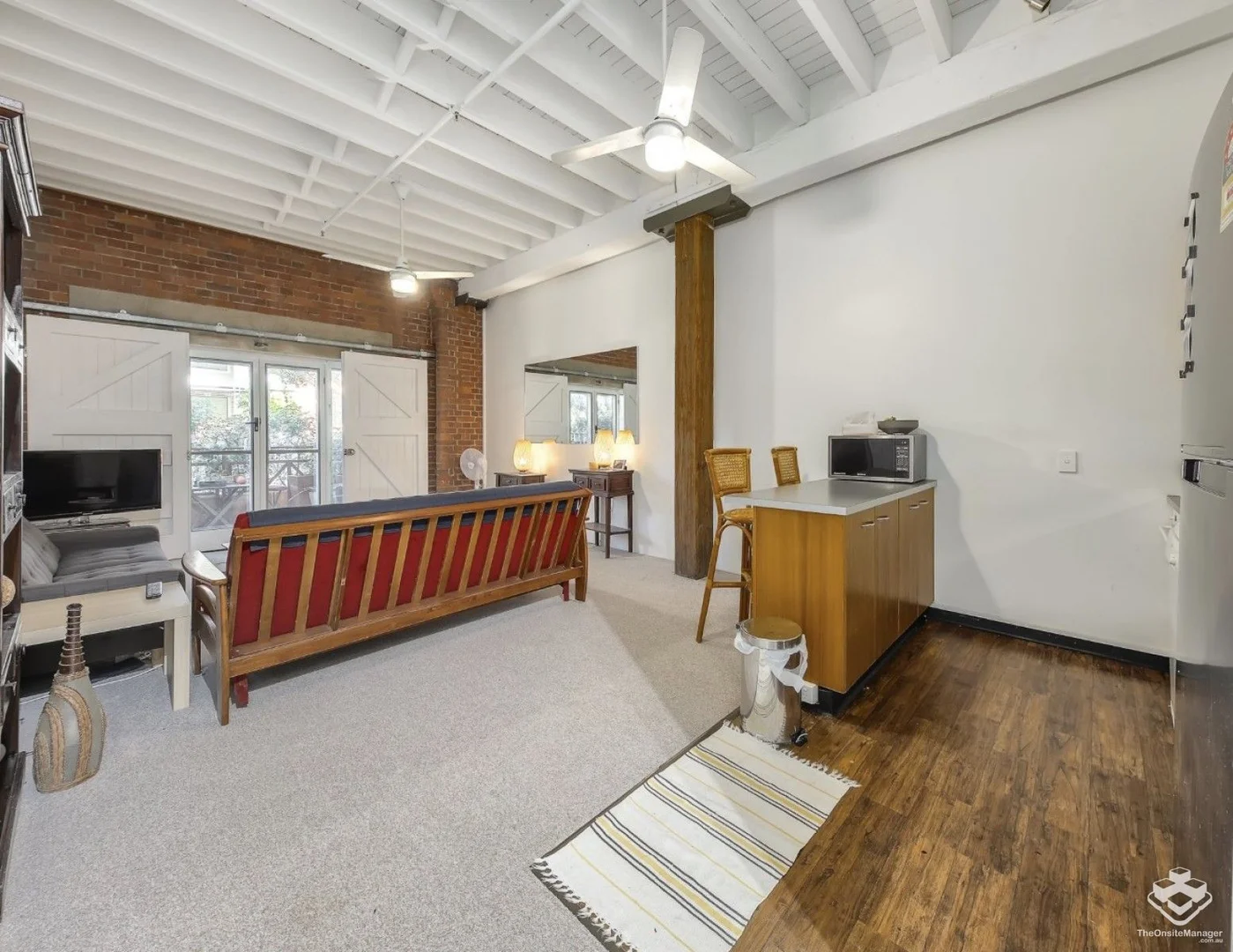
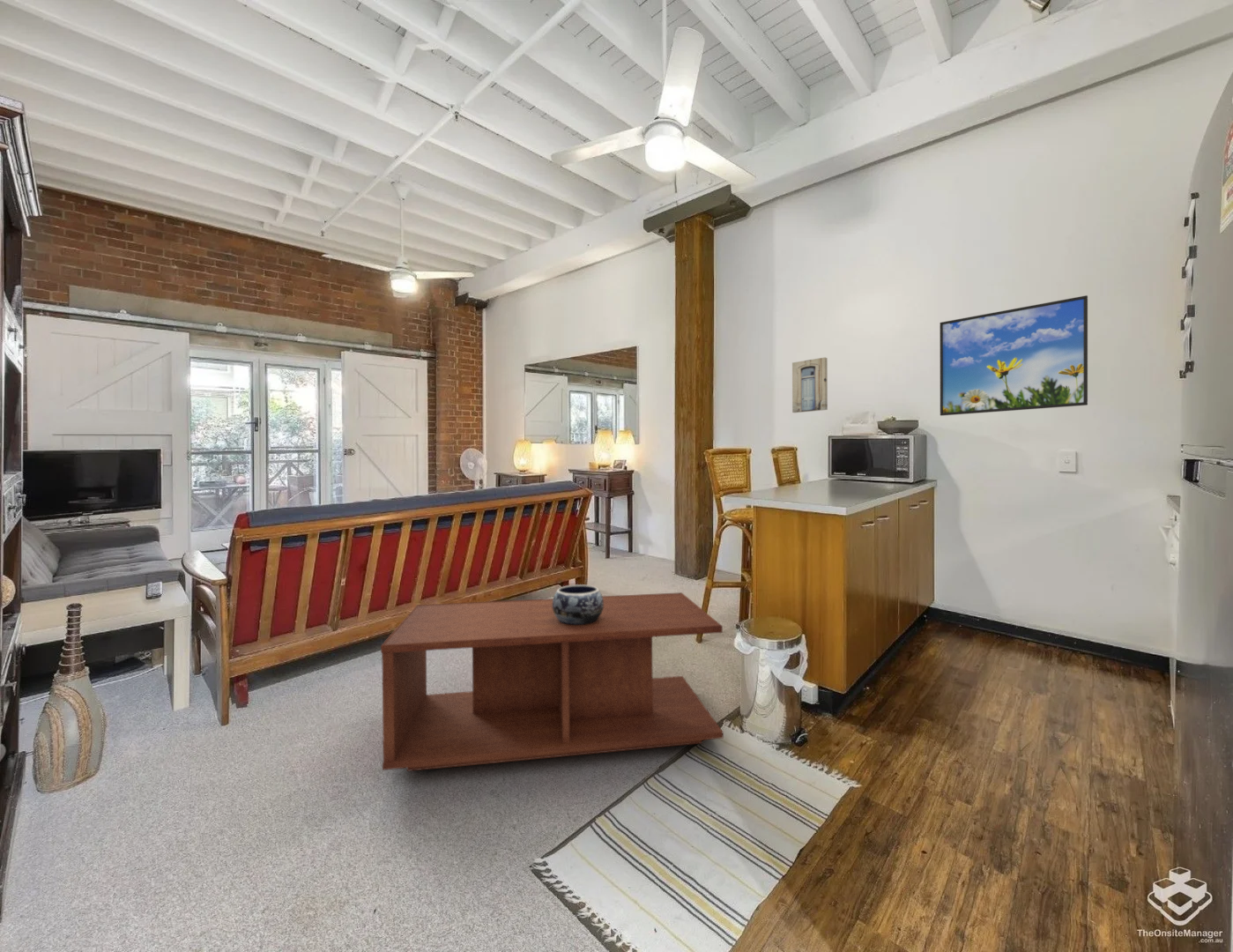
+ decorative bowl (577, 604)
+ wall art (809, 385)
+ coffee table (557, 673)
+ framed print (1007, 361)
